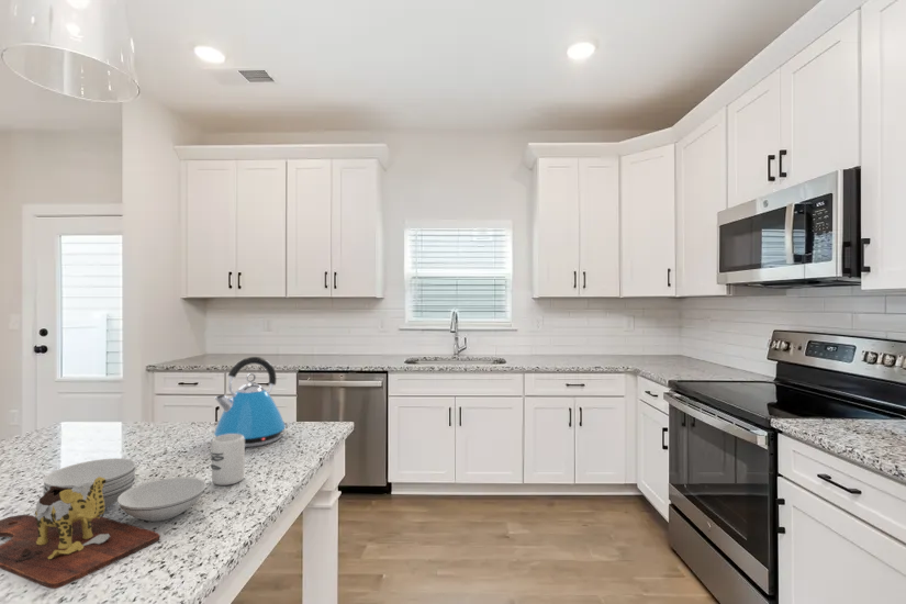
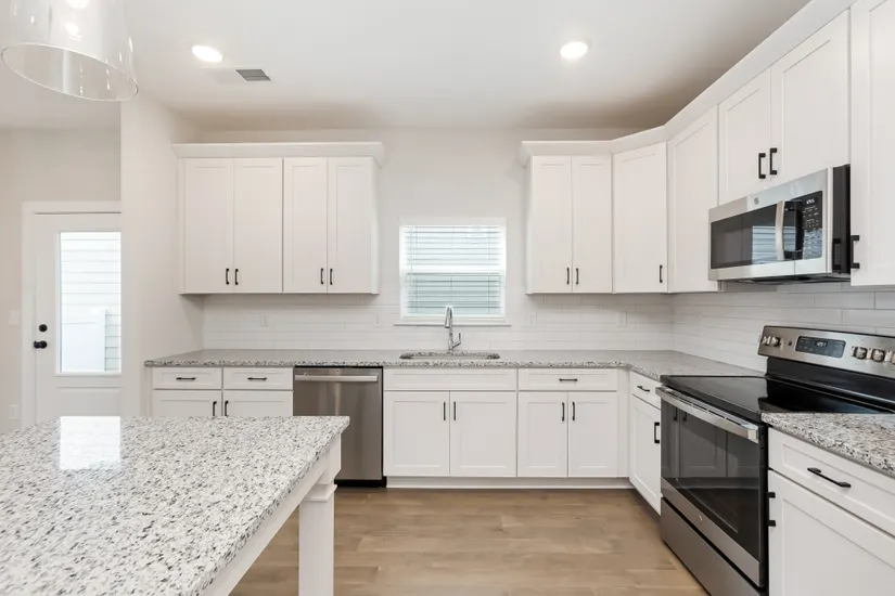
- kettle (253, 398)
- cutting board (101, 491)
- cup (227, 459)
